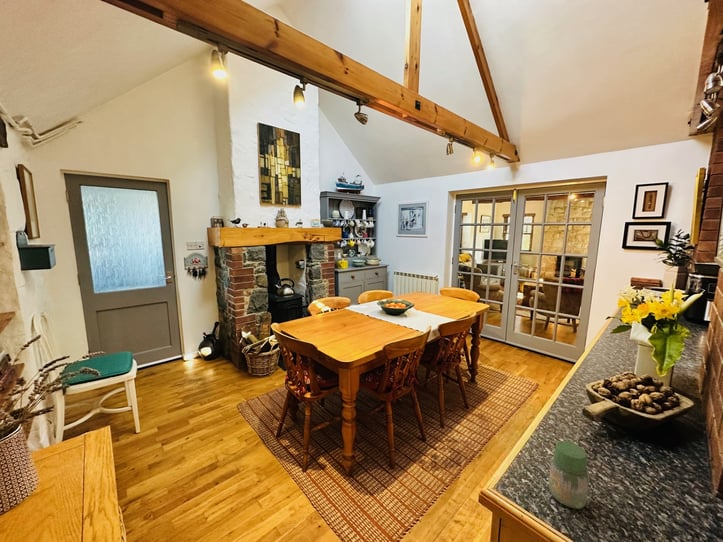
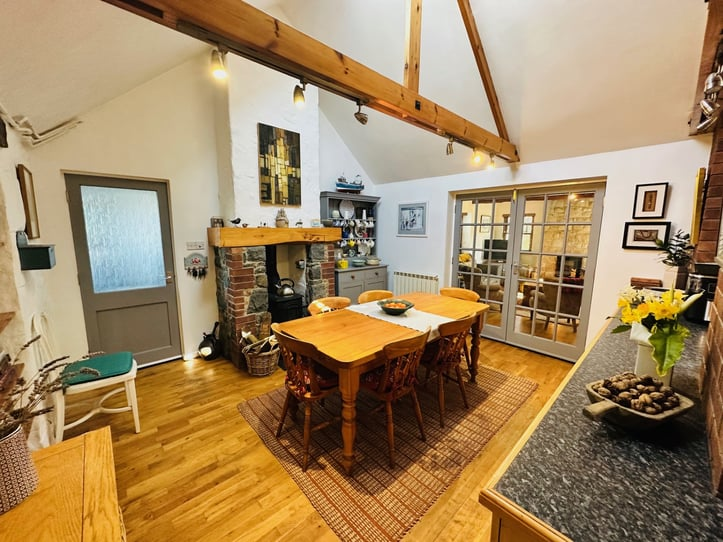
- jar (568, 472)
